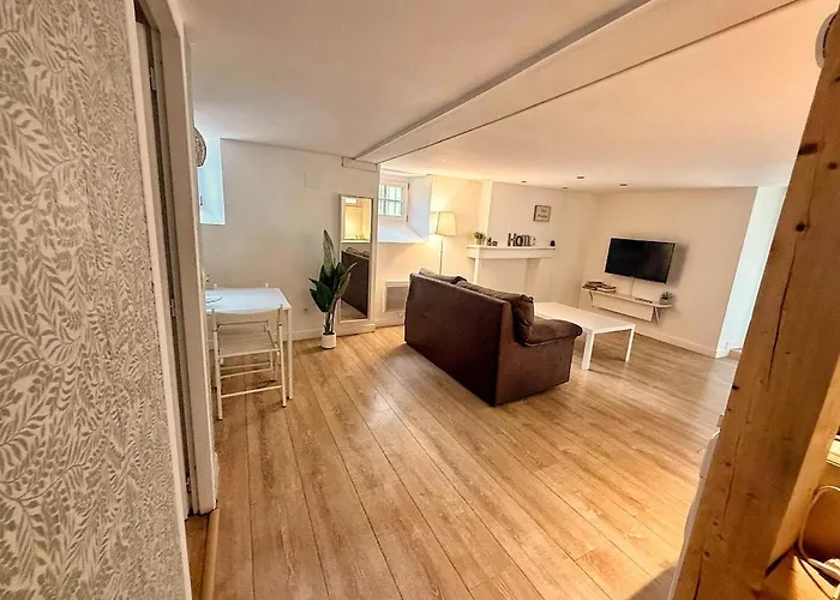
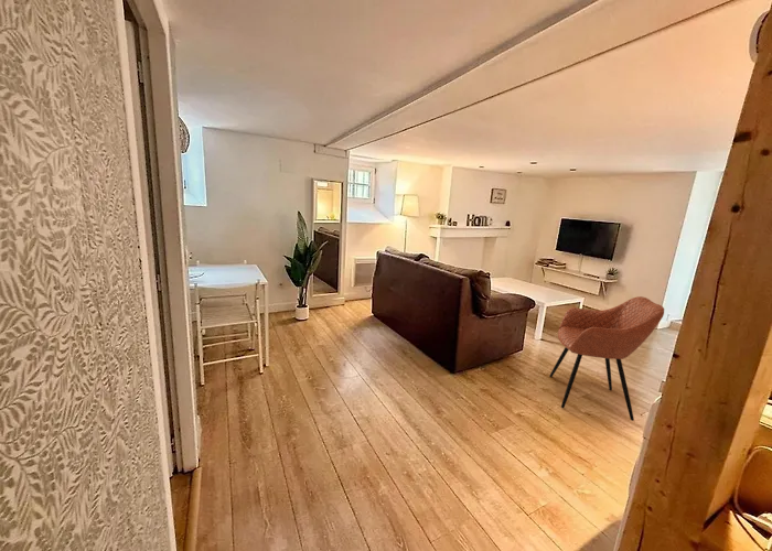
+ armchair (599, 348)
